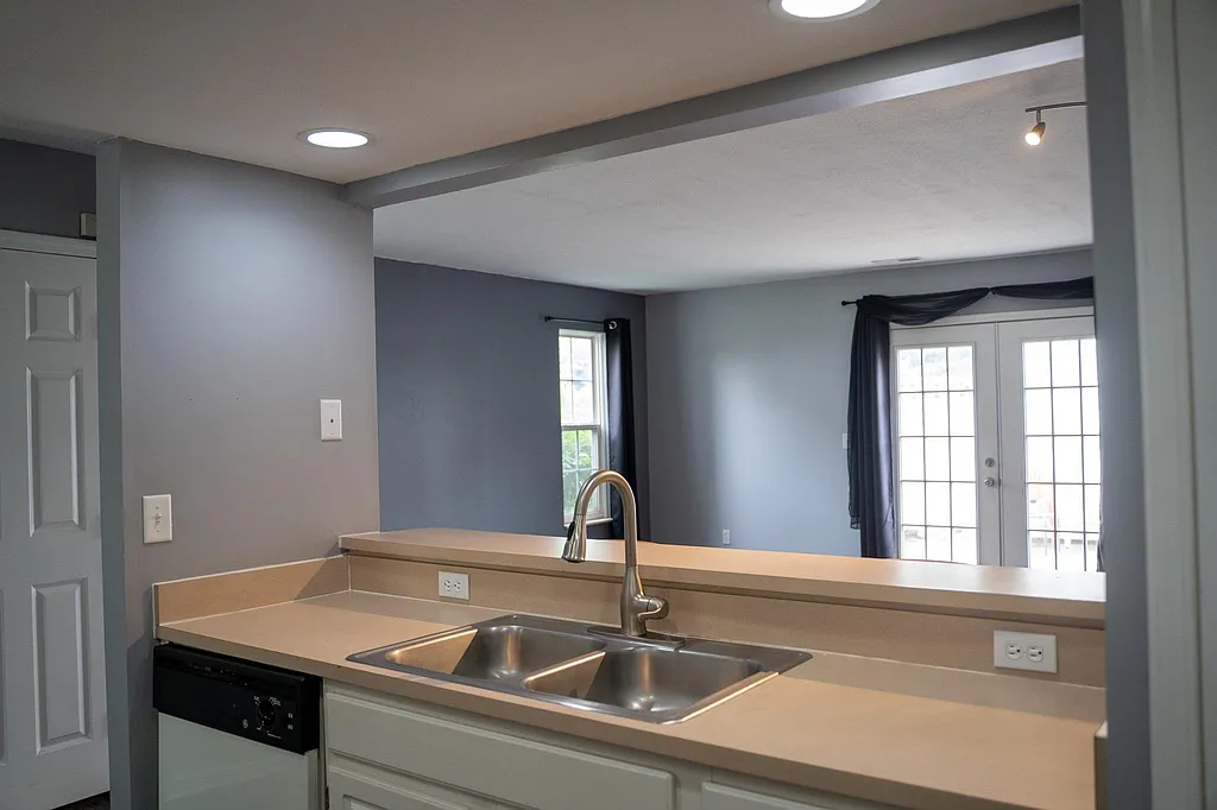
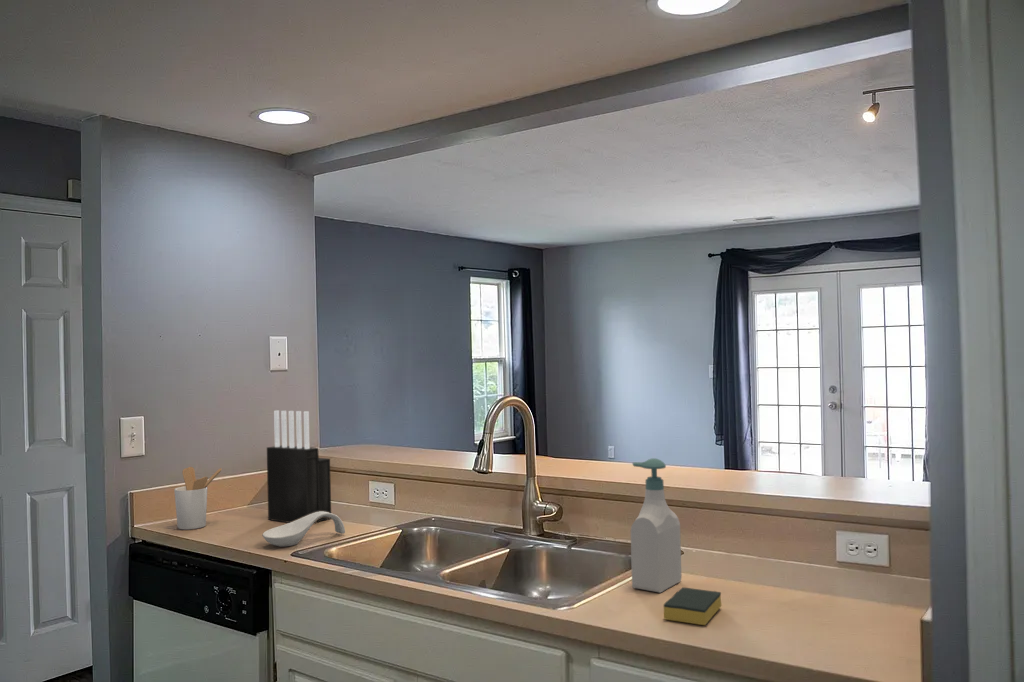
+ spoon rest (304, 527)
+ knife block (301, 464)
+ soap bottle (651, 520)
+ sponge (693, 605)
+ utensil holder (199, 496)
